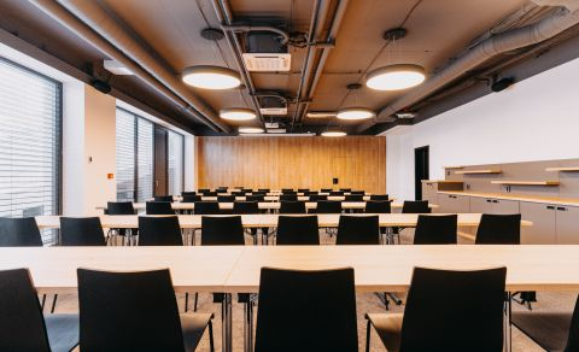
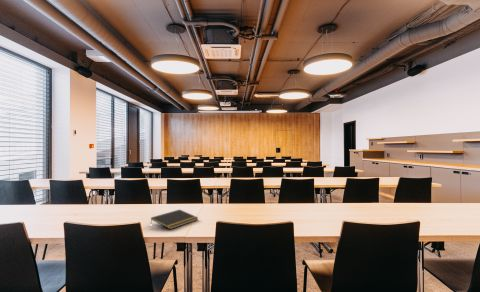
+ notepad (175, 218)
